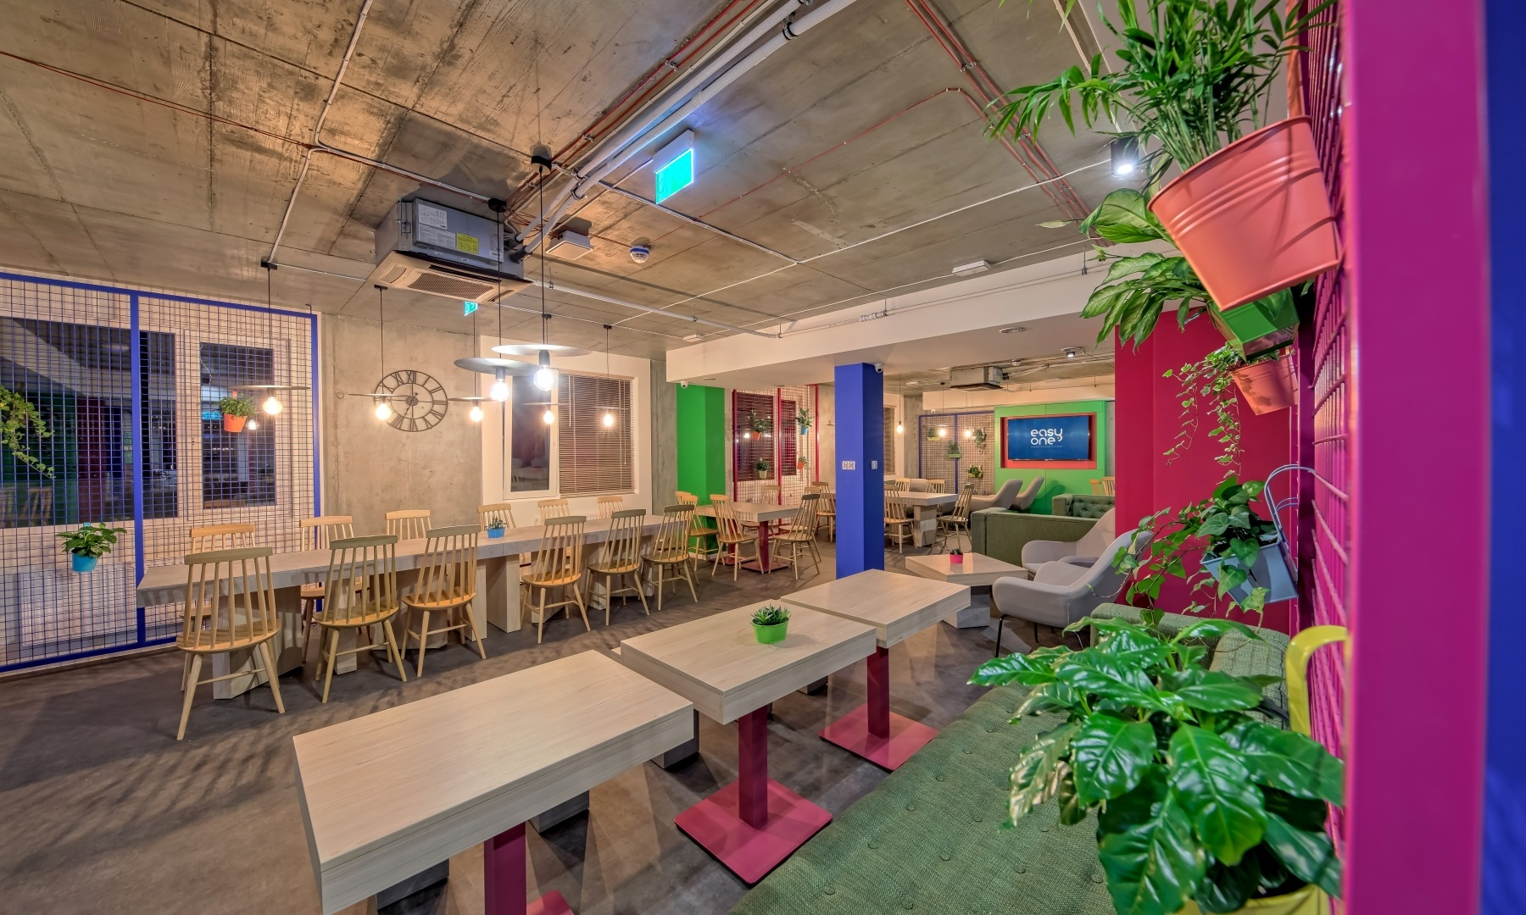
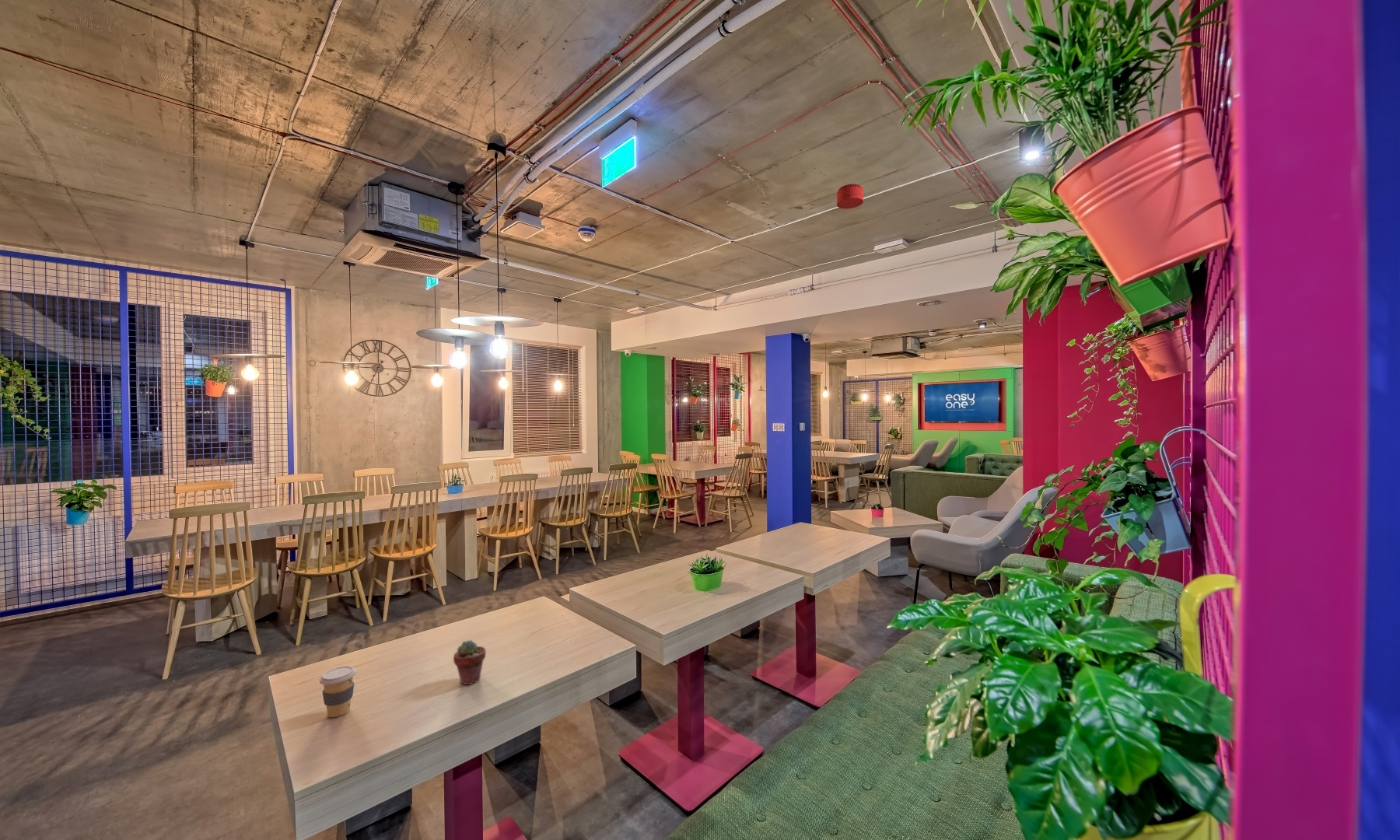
+ smoke detector (849, 195)
+ potted succulent (470, 660)
+ coffee cup (338, 691)
